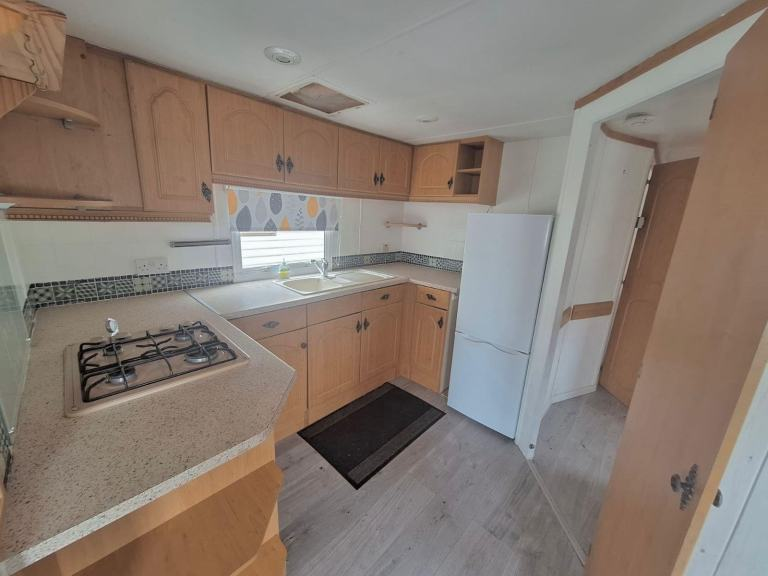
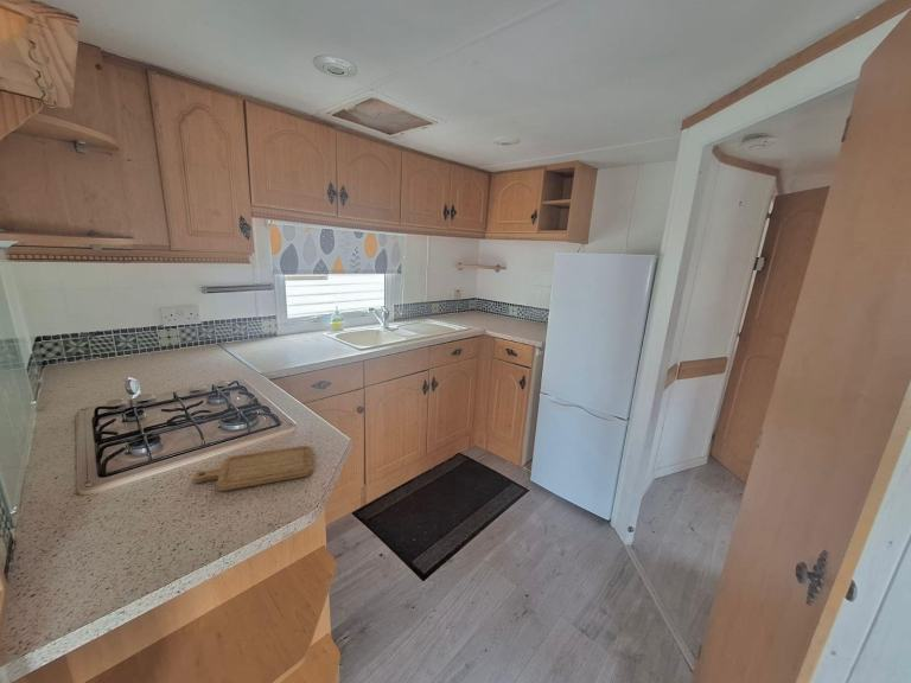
+ chopping board (256, 467)
